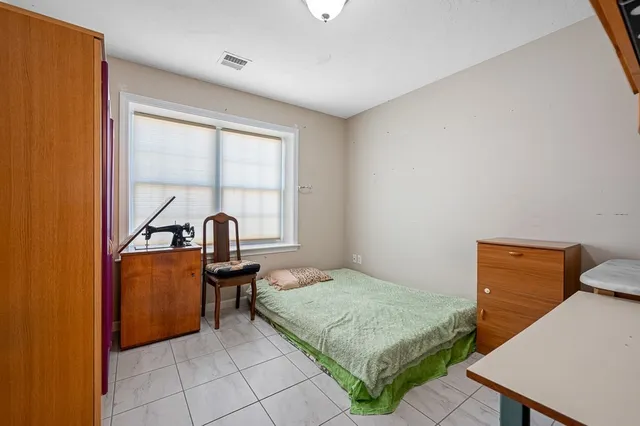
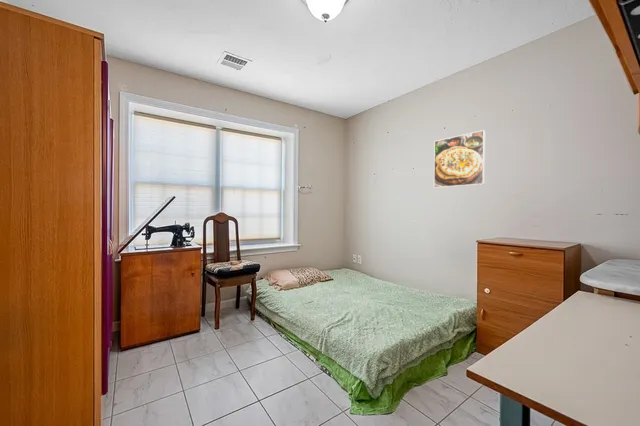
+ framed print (457, 161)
